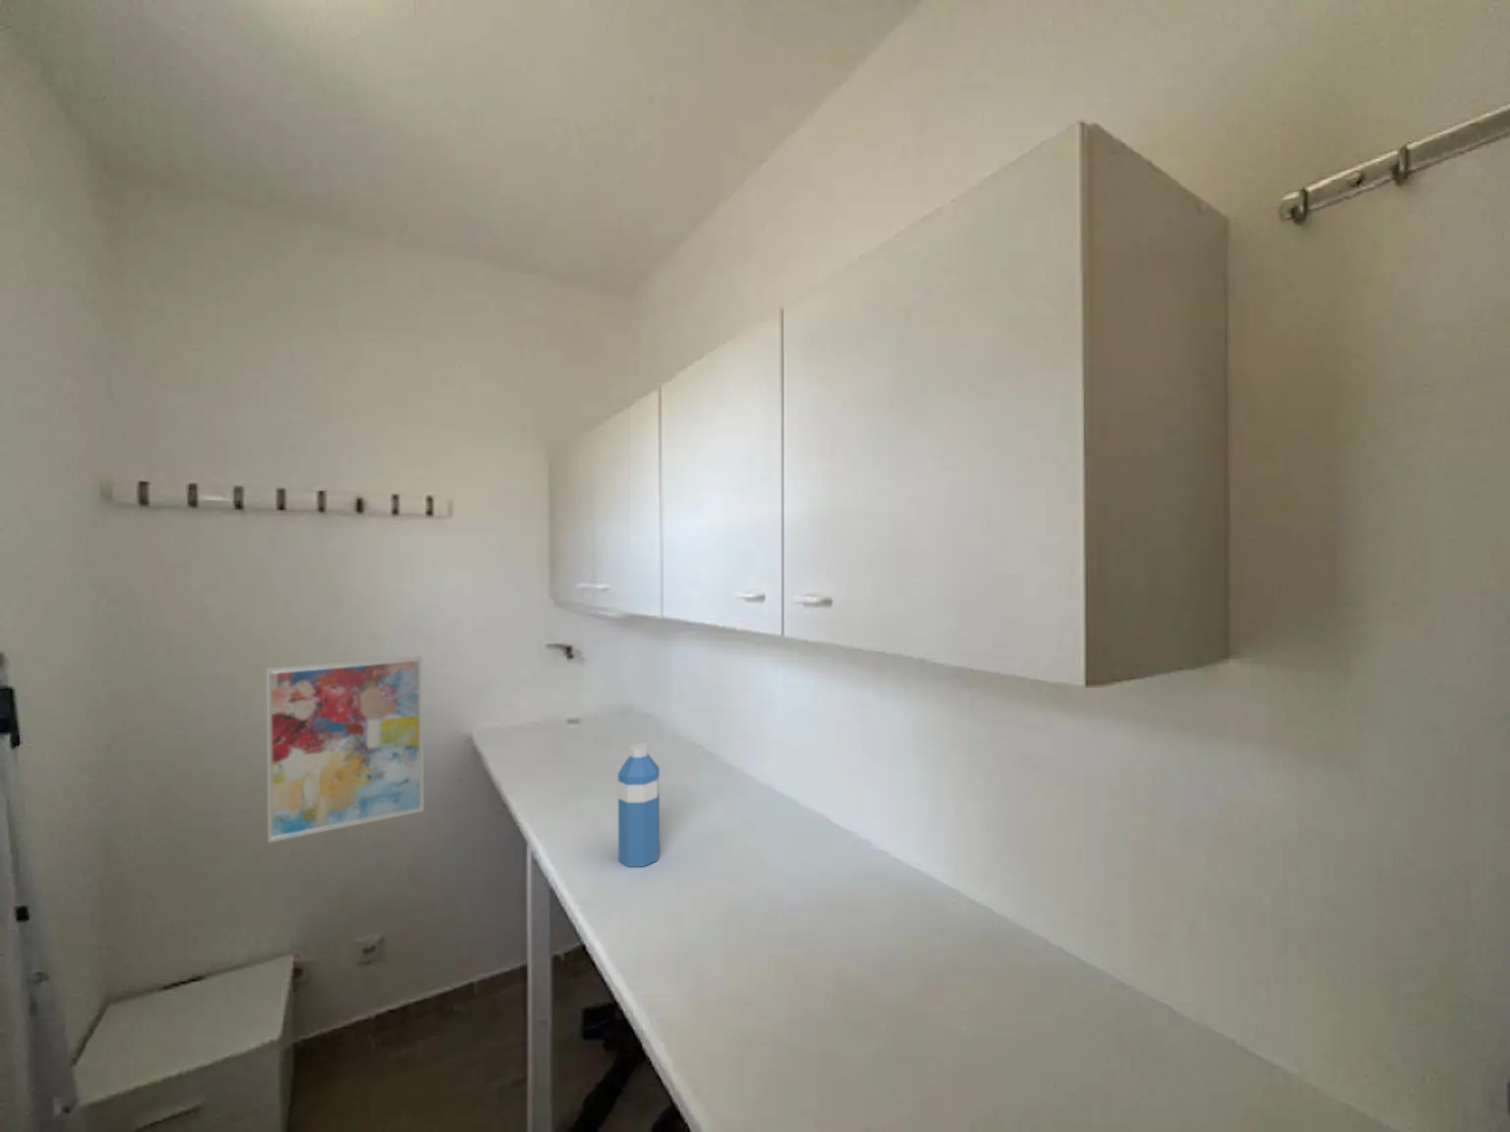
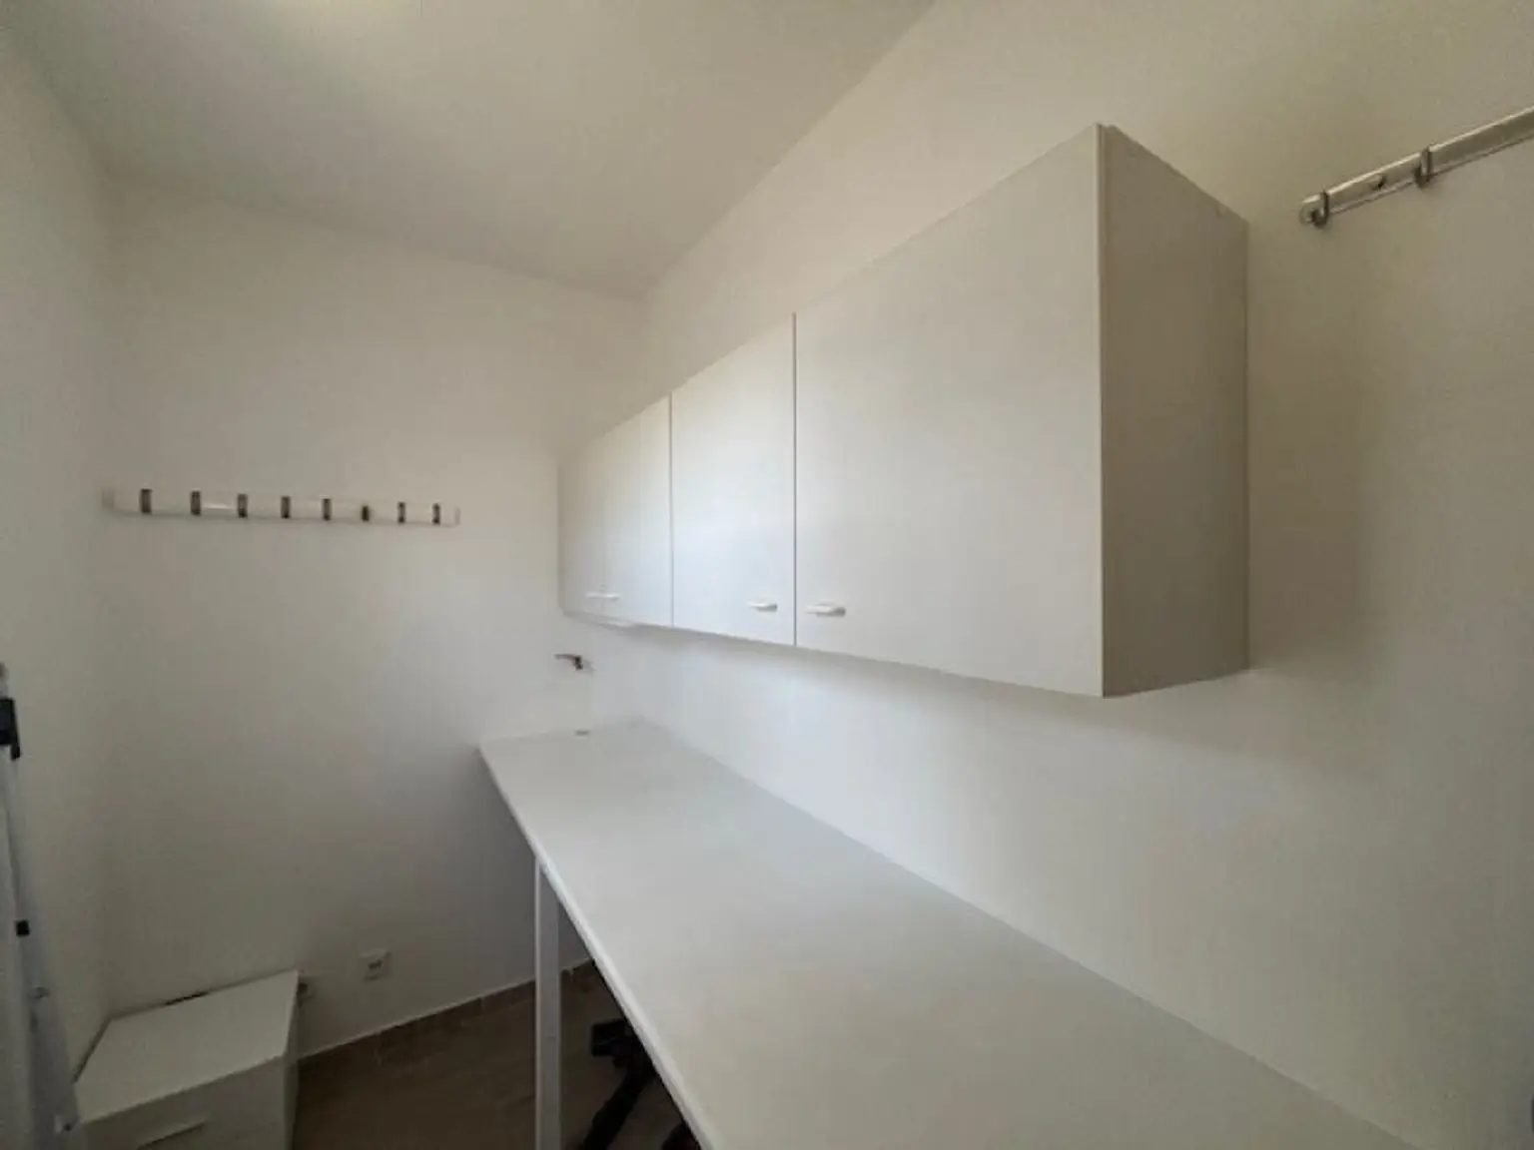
- water bottle (638, 801)
- wall art (350, 743)
